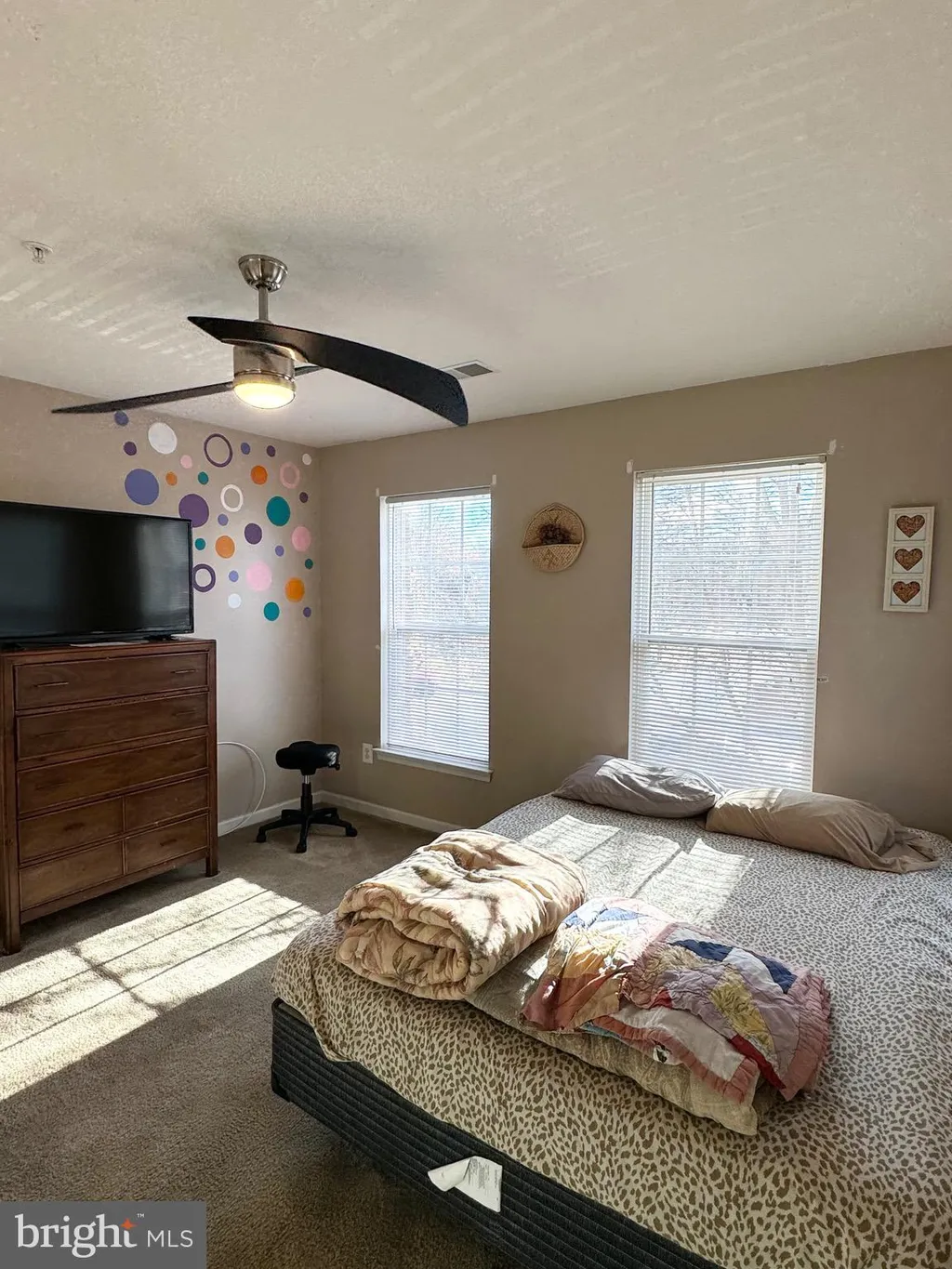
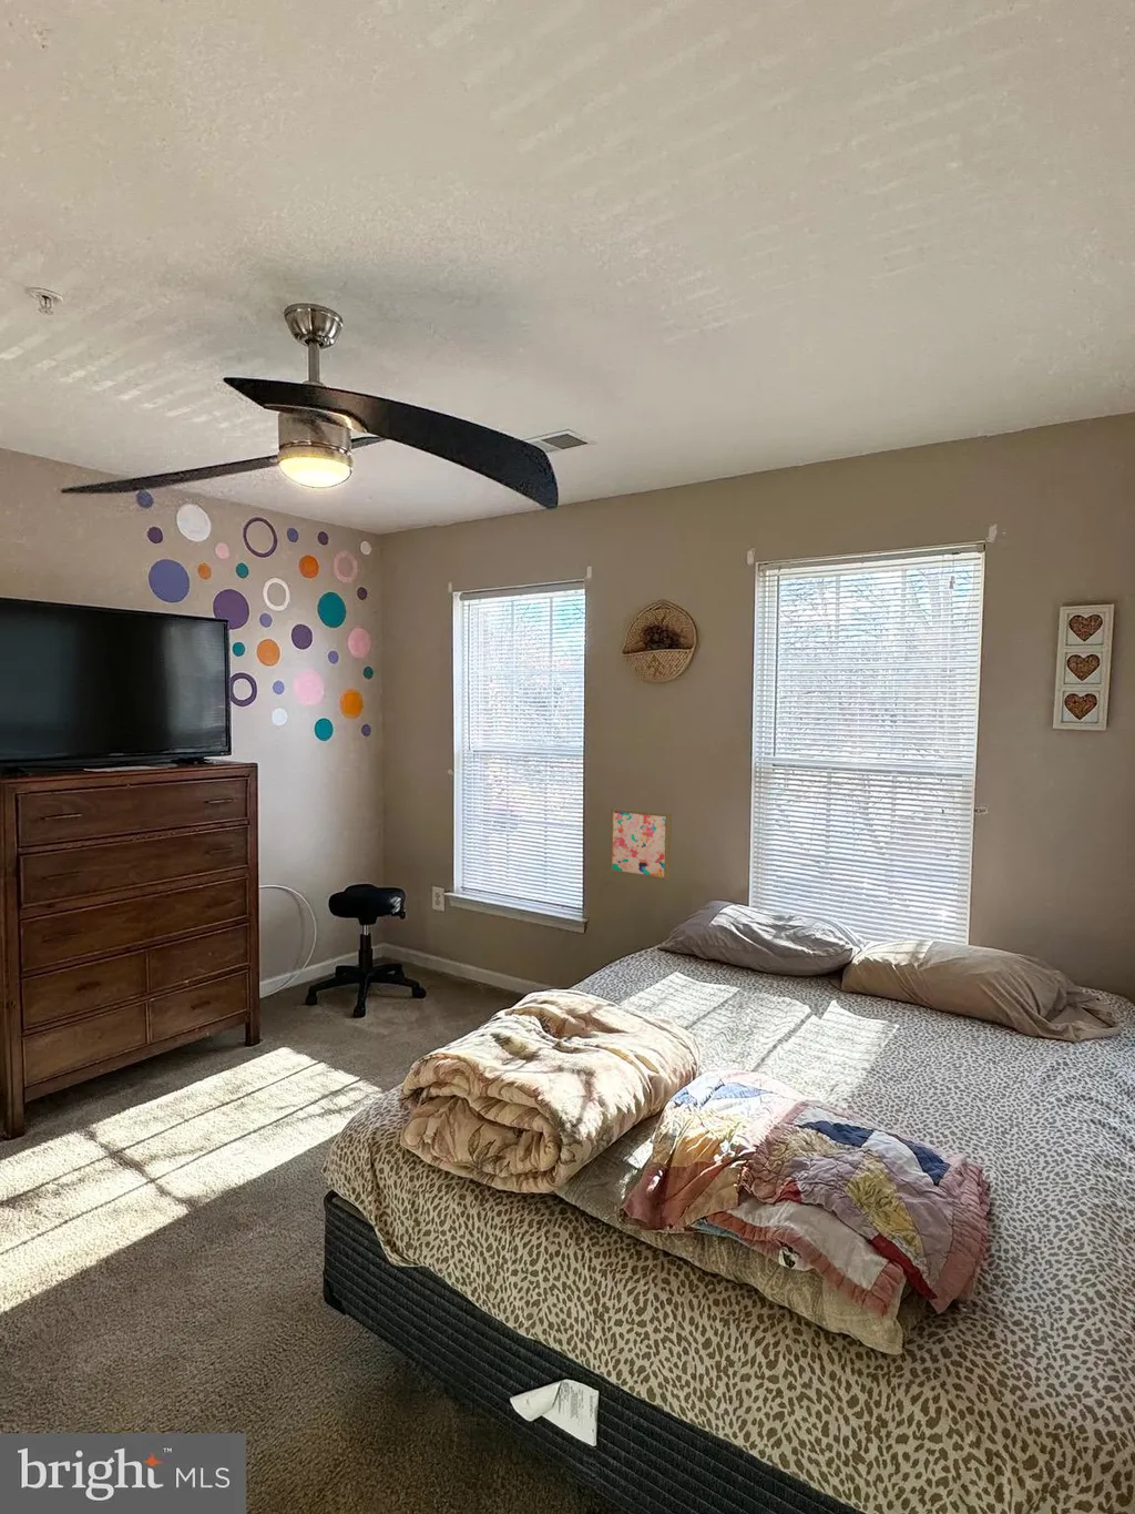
+ wall art (639, 843)
